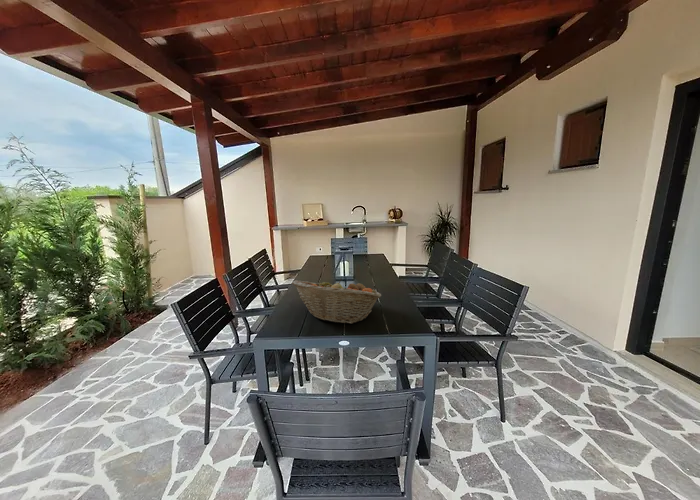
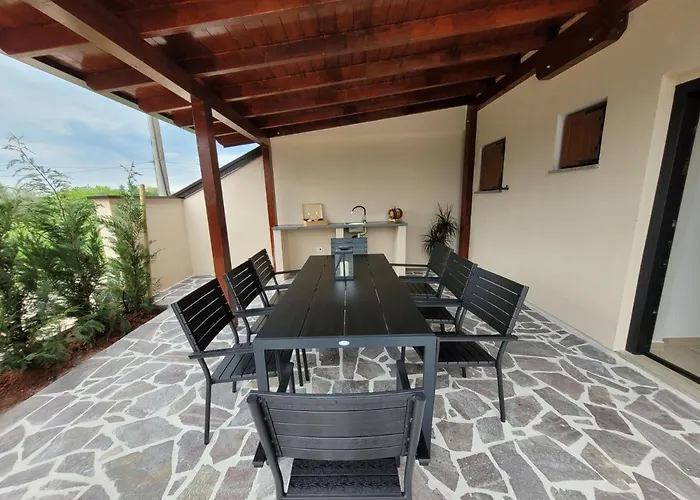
- fruit basket (335, 295)
